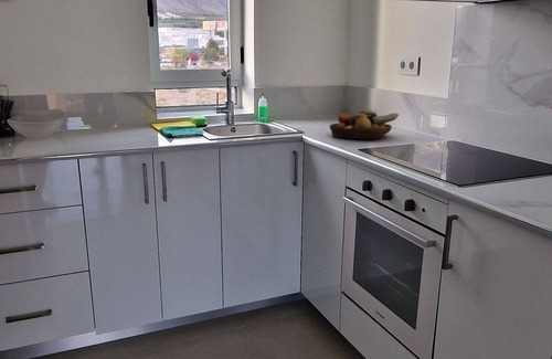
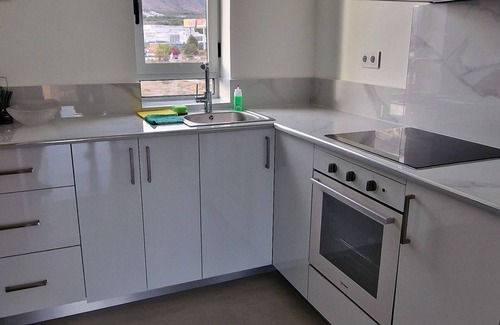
- fruit bowl (361, 123)
